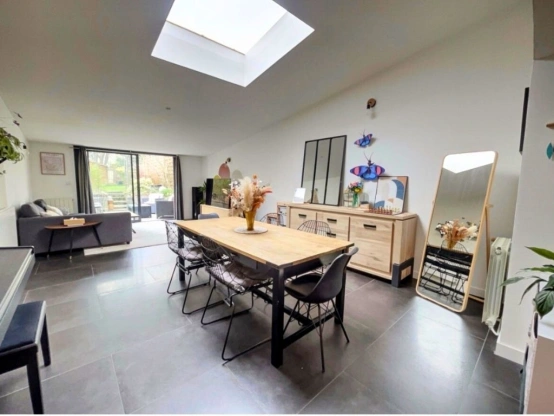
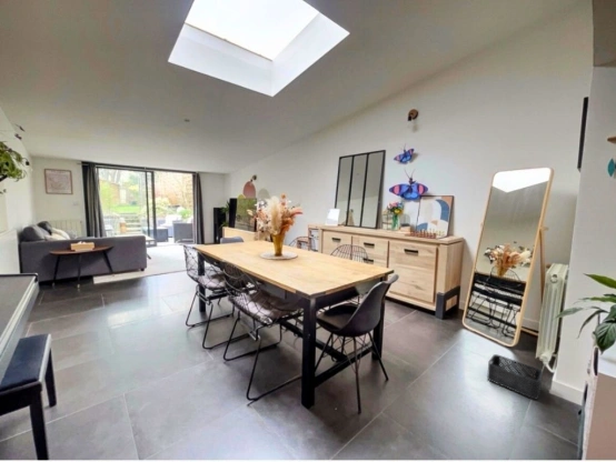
+ storage bin (514, 374)
